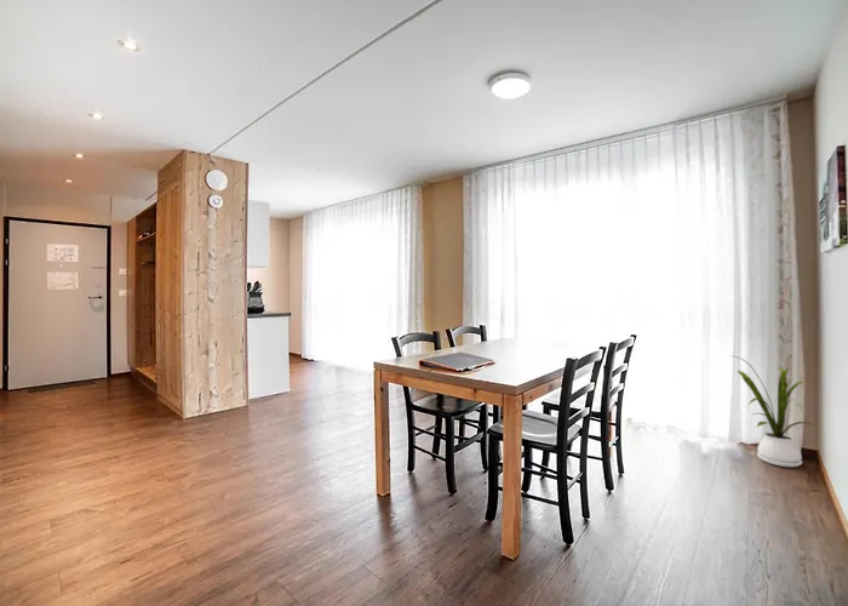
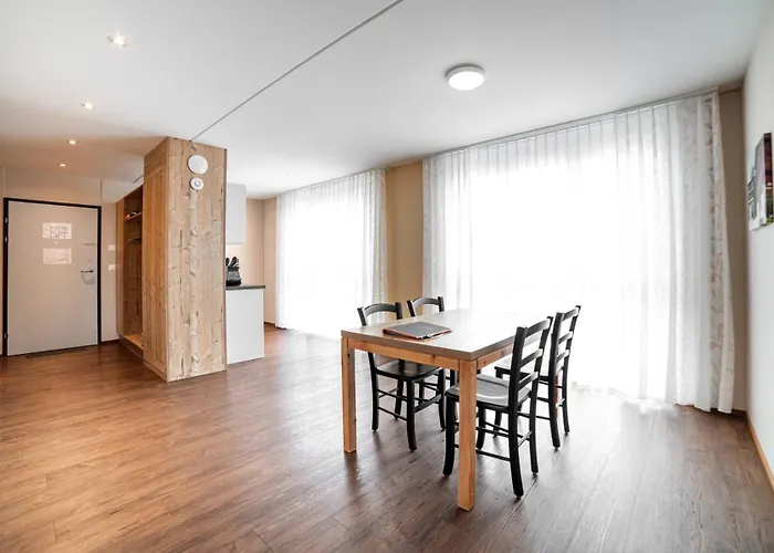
- house plant (772, 407)
